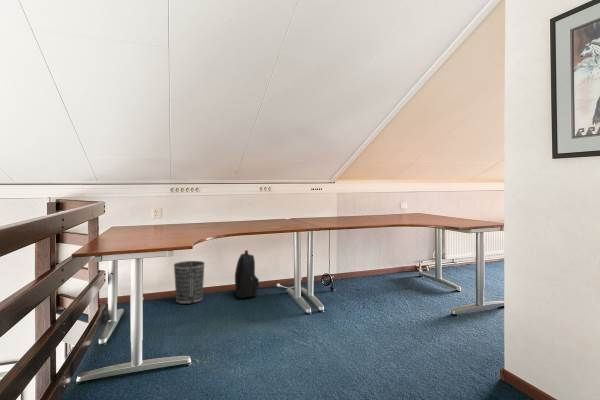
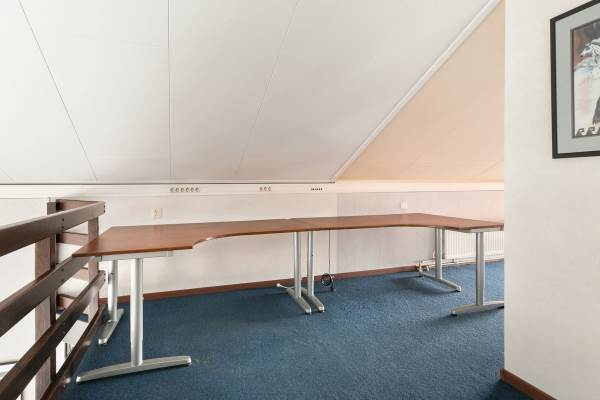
- backpack (246, 272)
- wastebasket (189, 281)
